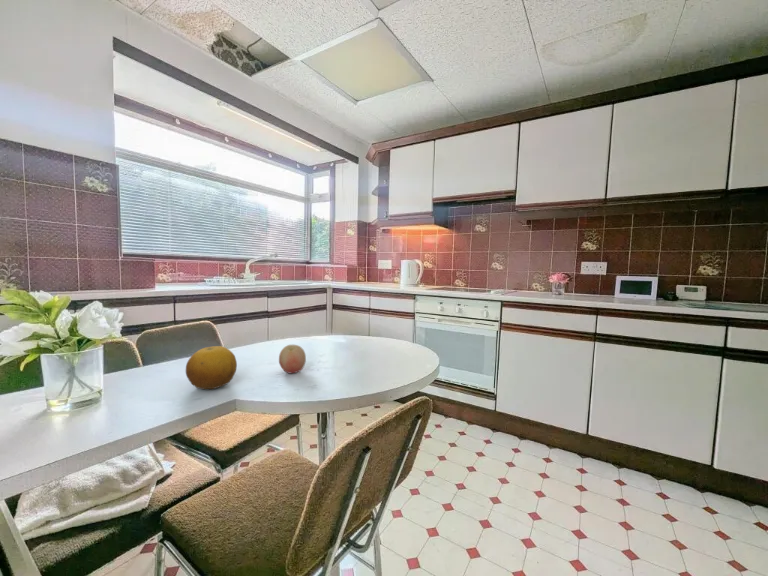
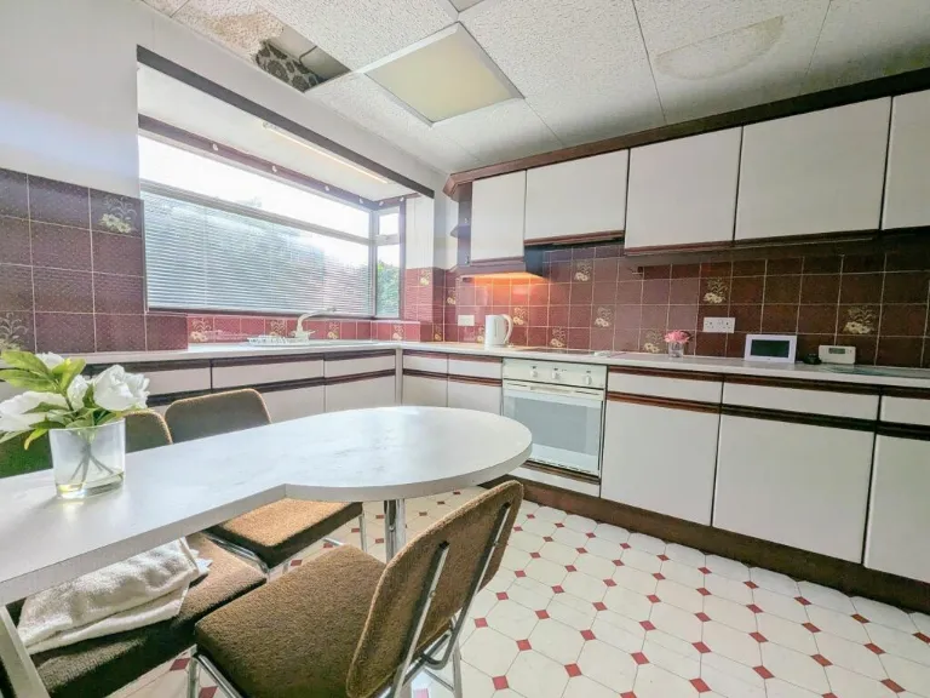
- fruit (212, 367)
- fruit (292, 358)
